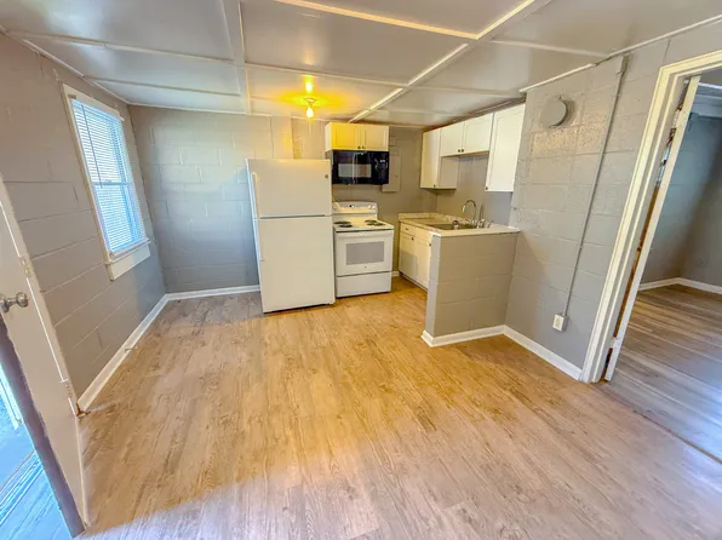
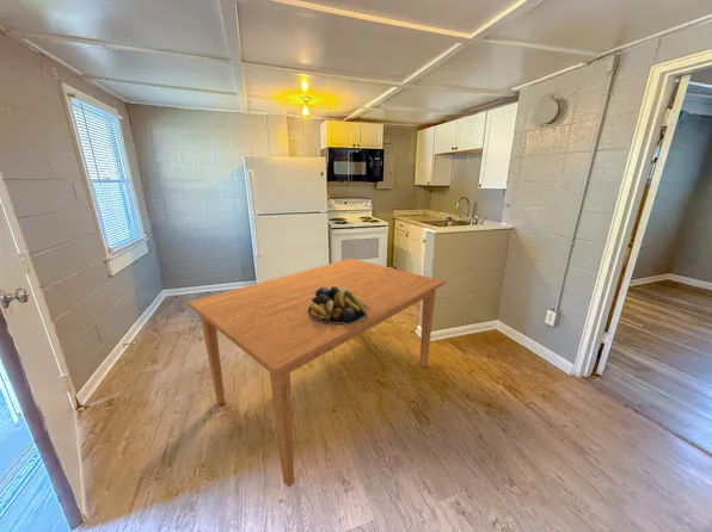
+ fruit bowl (337, 299)
+ dining table (330, 338)
